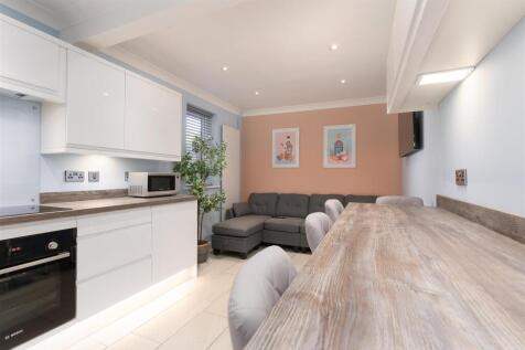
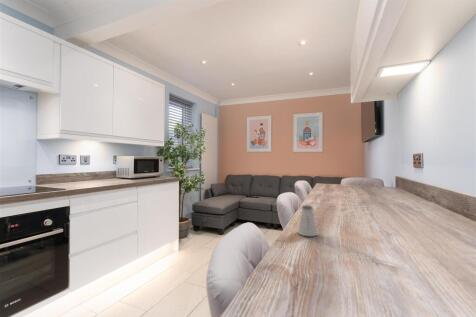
+ saltshaker (307, 219)
